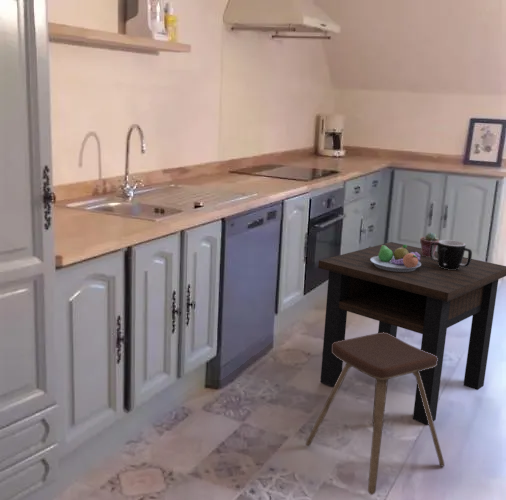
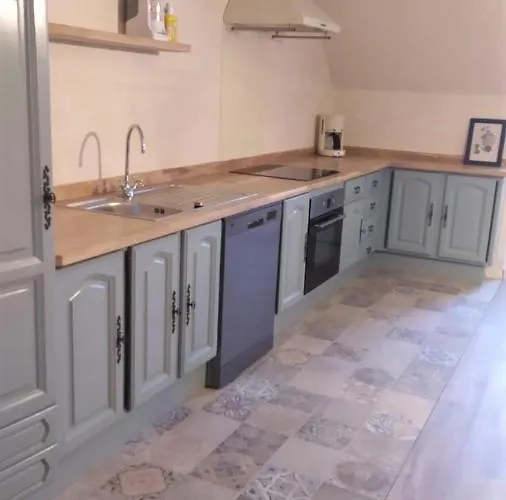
- mug (450, 254)
- side table (408, 325)
- fruit bowl (395, 256)
- music stool (378, 403)
- potted succulent (429, 243)
